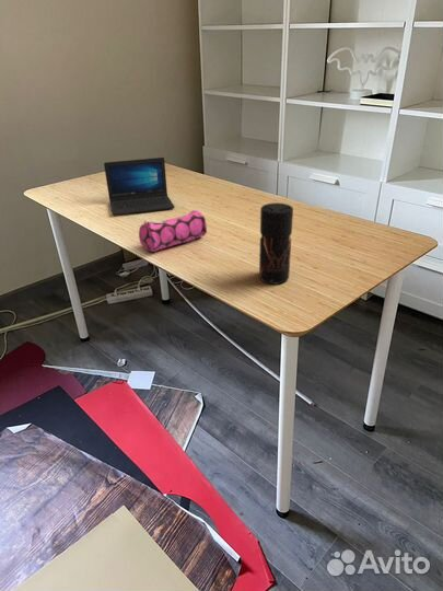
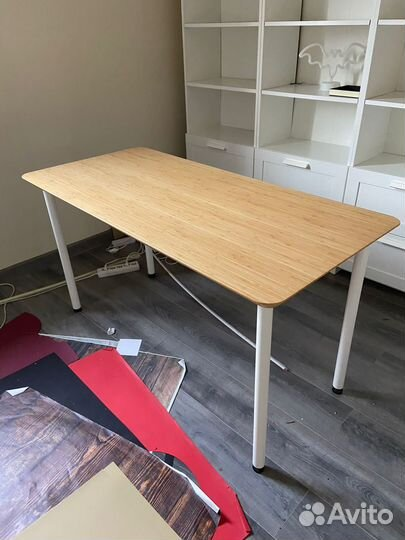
- laptop (139, 185)
- pepper grinder (275, 243)
- pencil case (174, 229)
